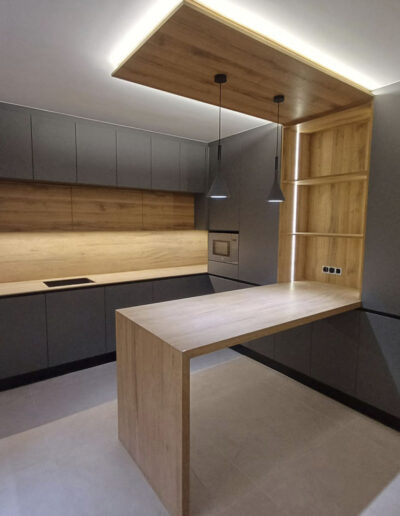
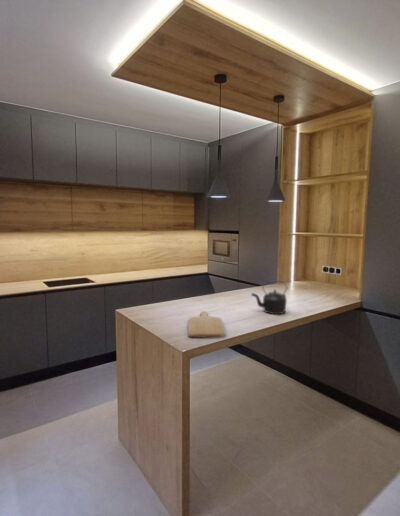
+ kettle (269, 295)
+ chopping board (205, 322)
